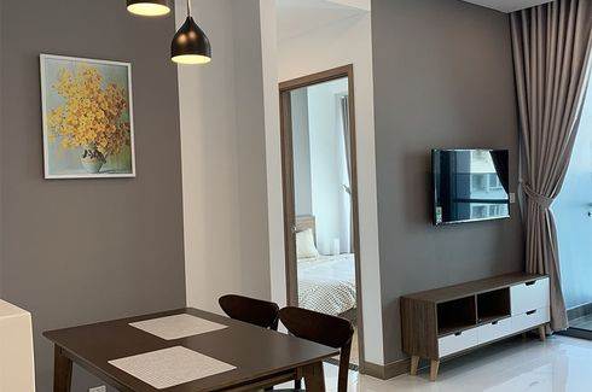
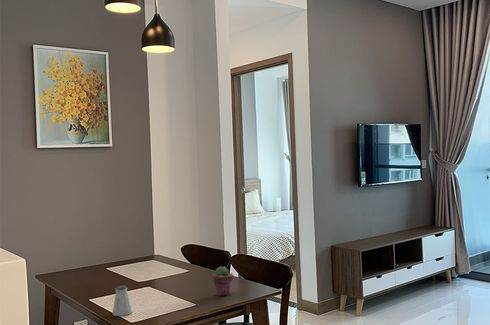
+ saltshaker (121, 299)
+ potted succulent (222, 280)
